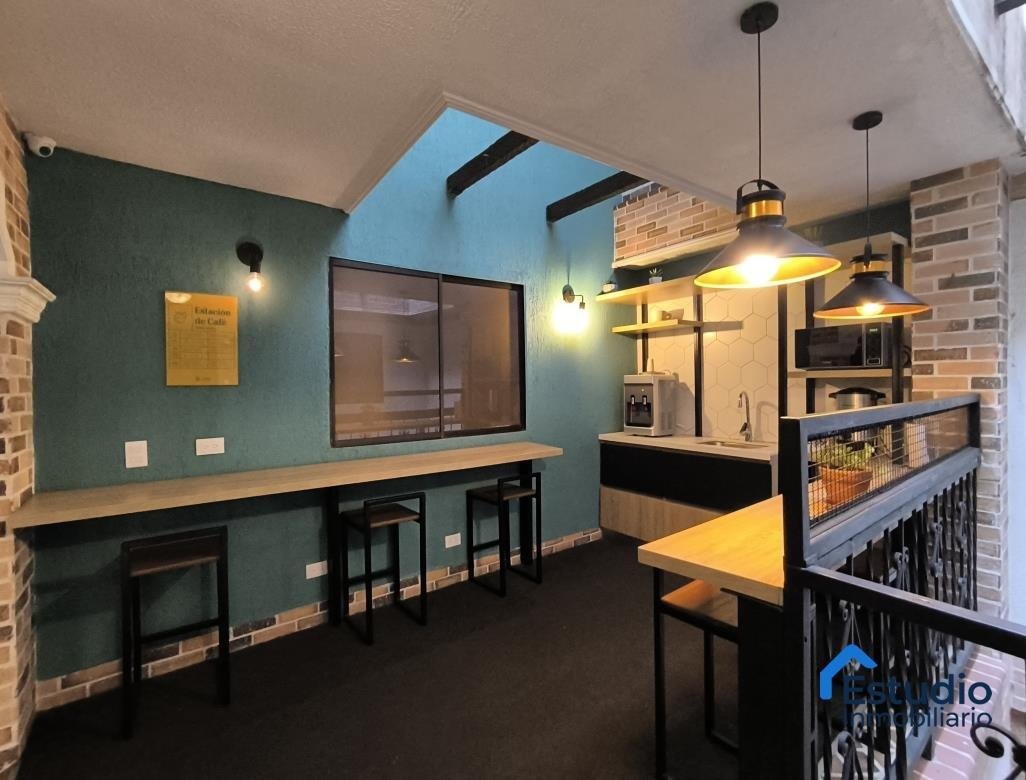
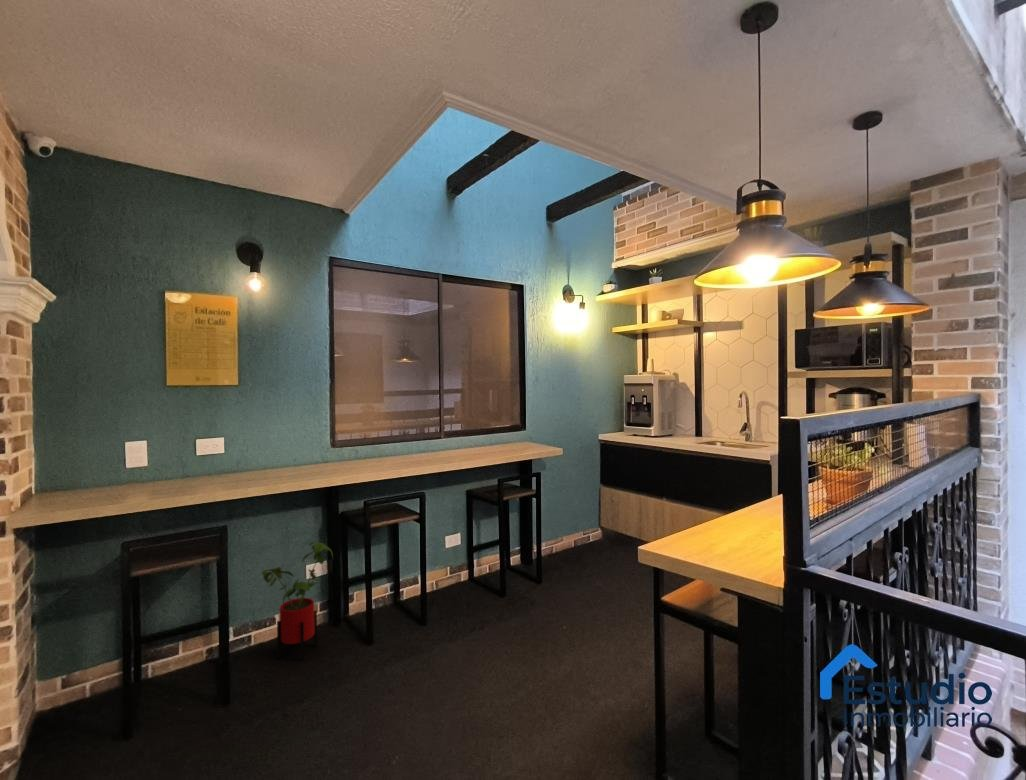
+ house plant (301, 598)
